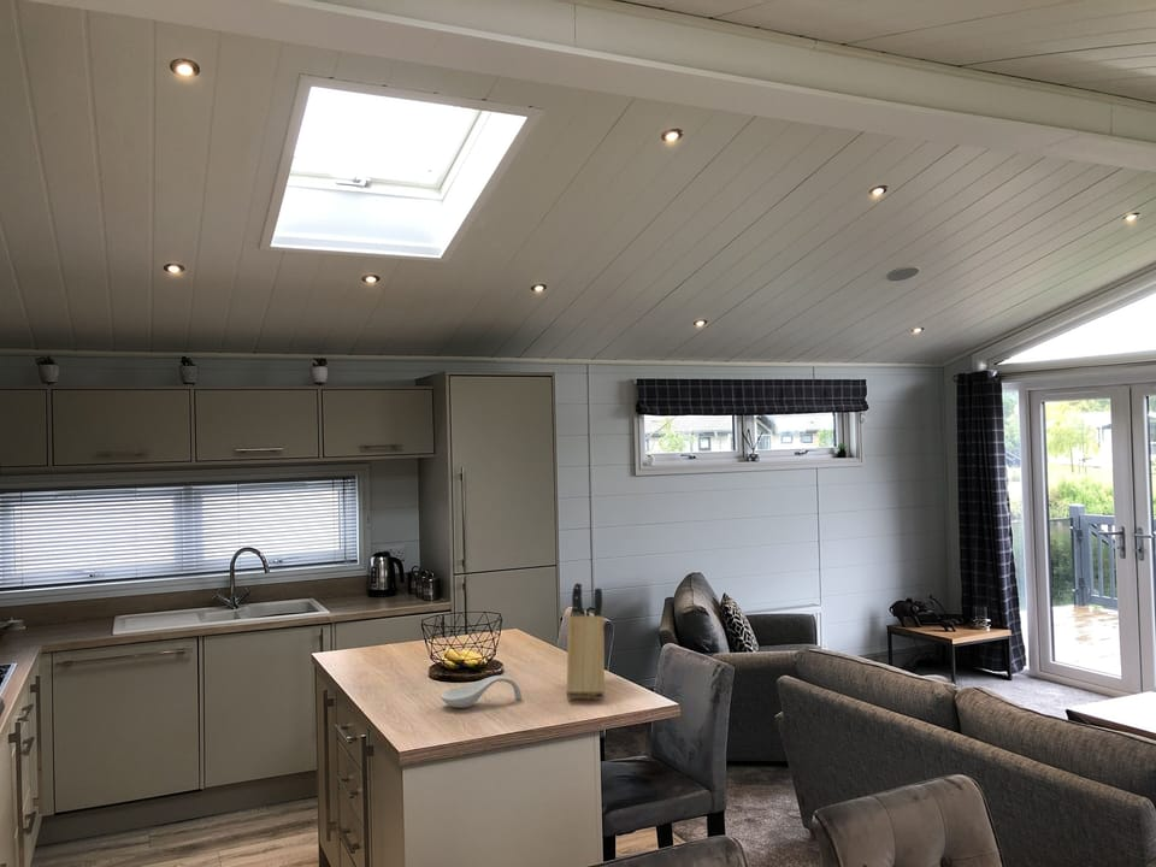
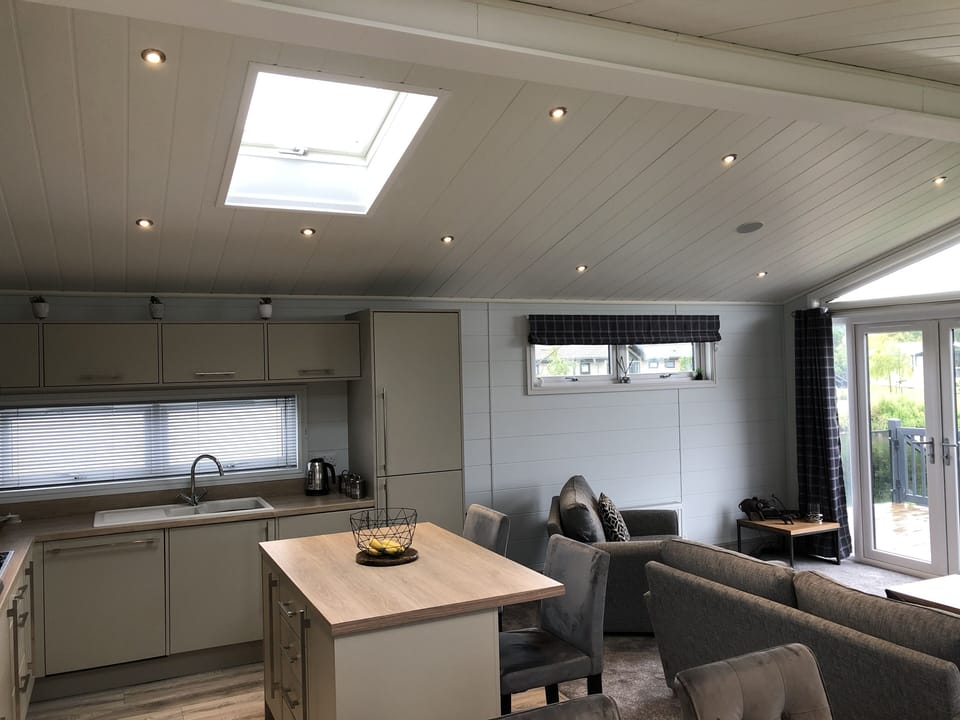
- knife block (585, 637)
- spoon rest (480, 690)
